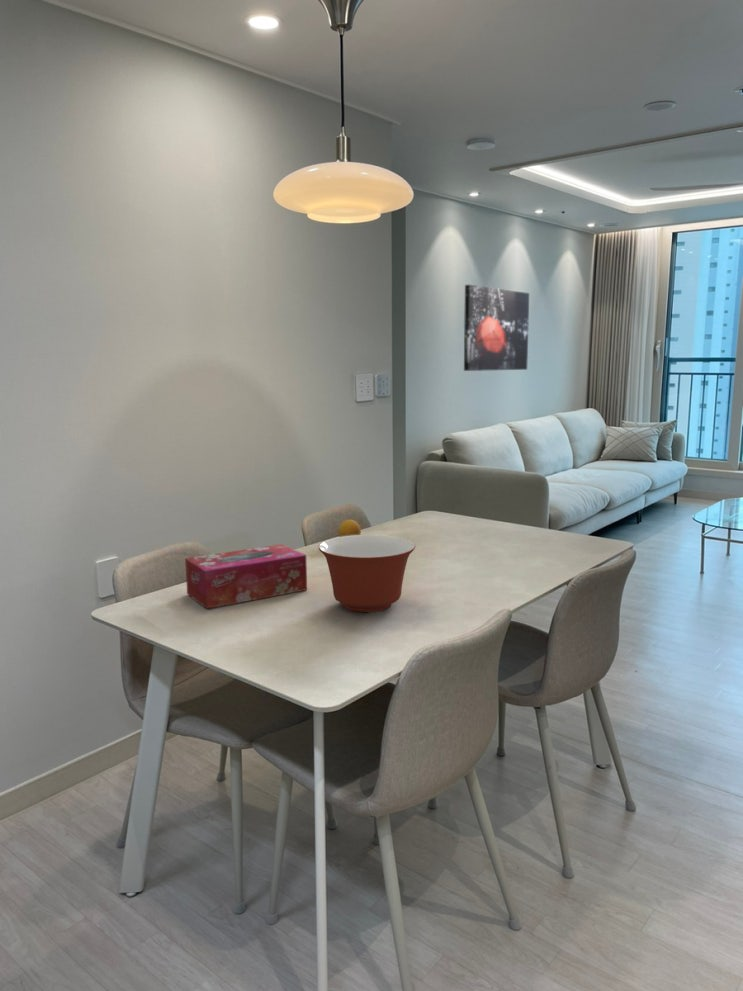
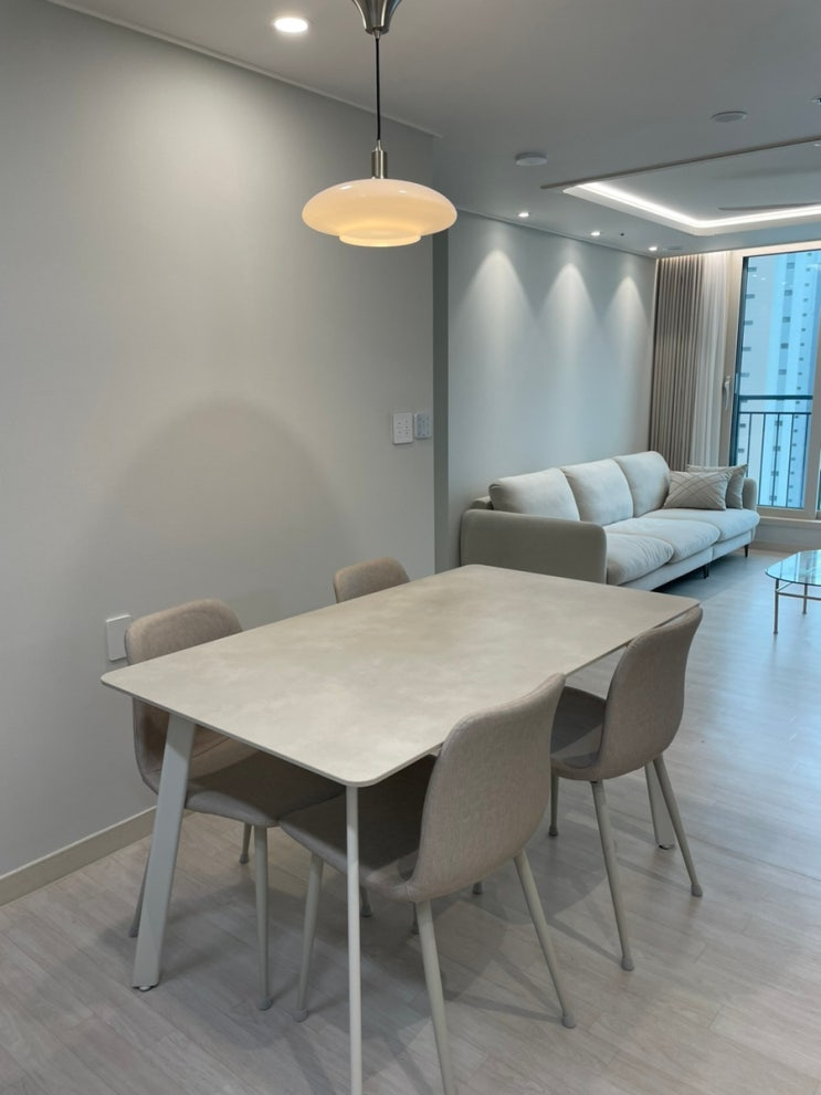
- wall art (498, 330)
- mixing bowl (367, 575)
- tissue box (246, 574)
- fruit (349, 531)
